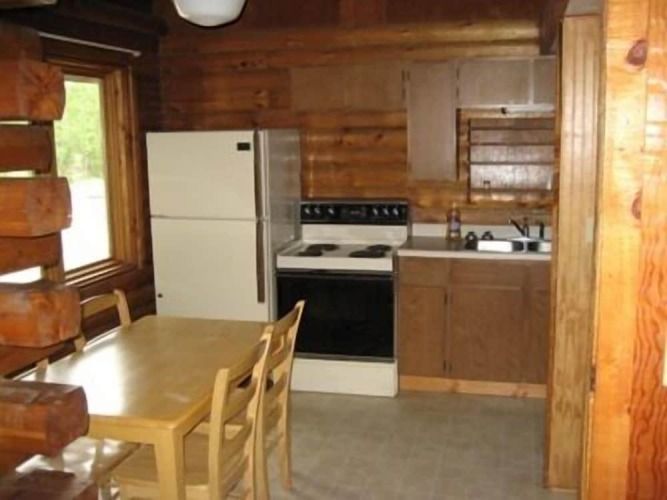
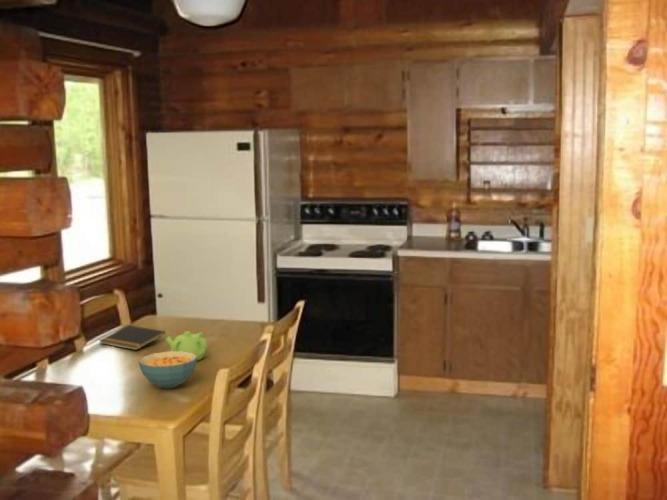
+ notepad (132, 337)
+ teapot (186, 344)
+ cereal bowl (168, 372)
